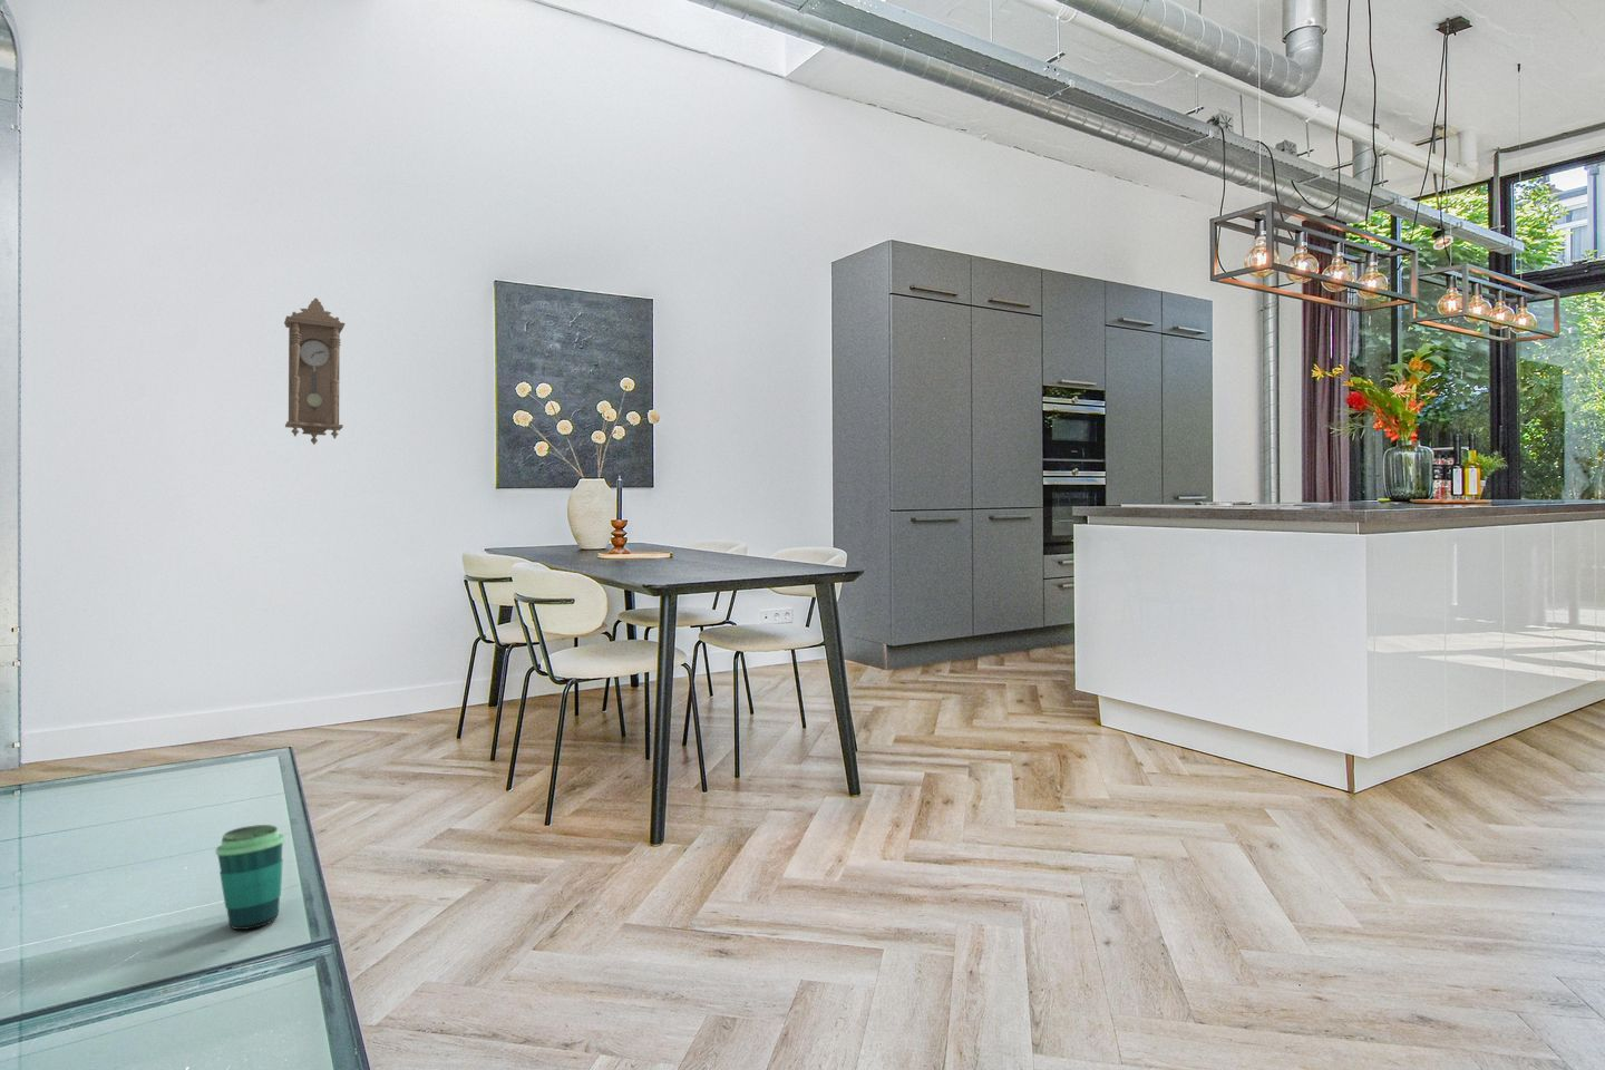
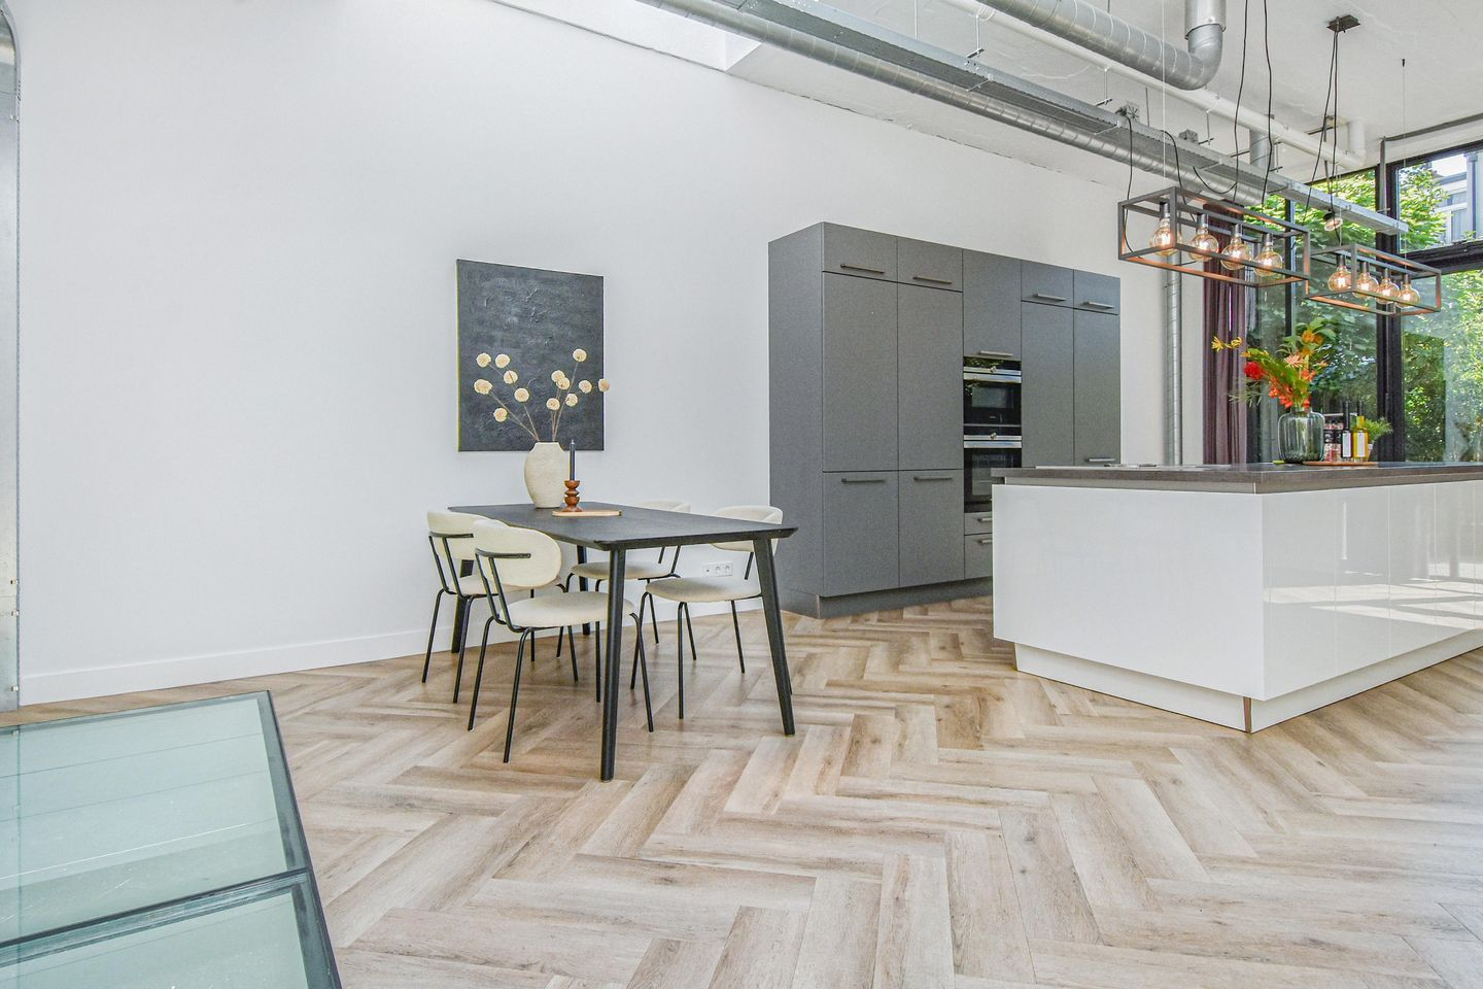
- cup (250, 875)
- pendulum clock (314, 373)
